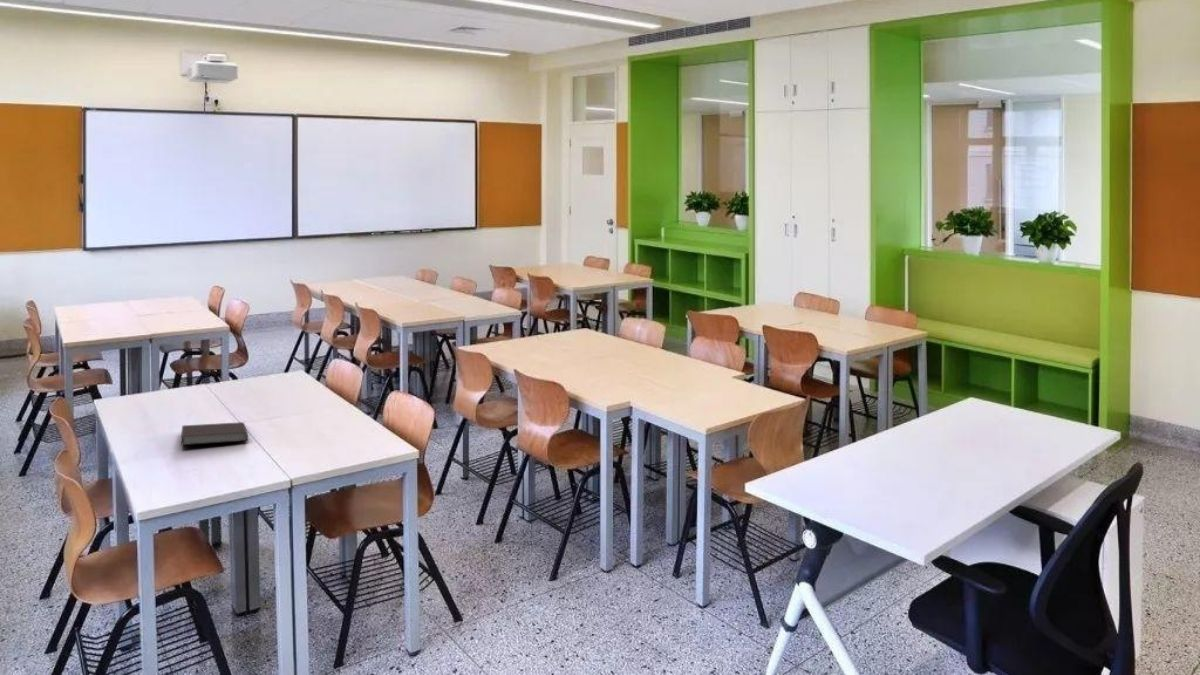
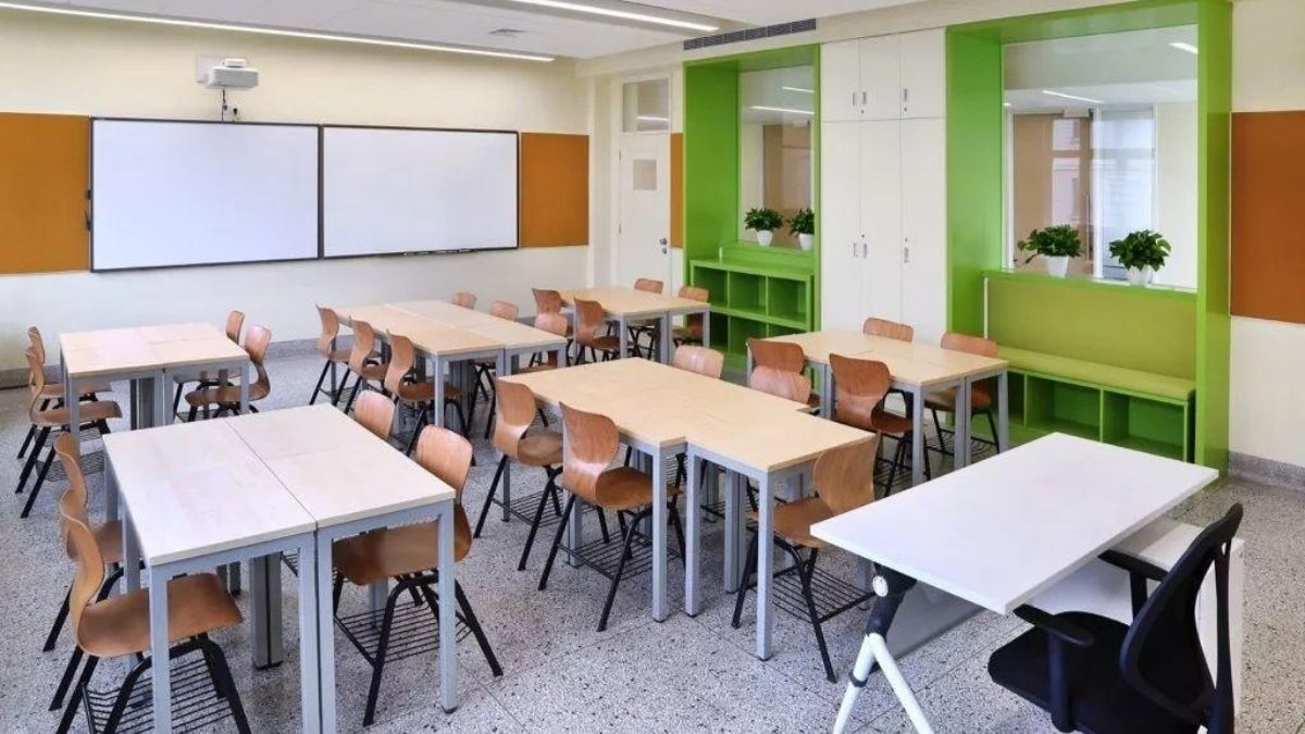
- notebook (214, 433)
